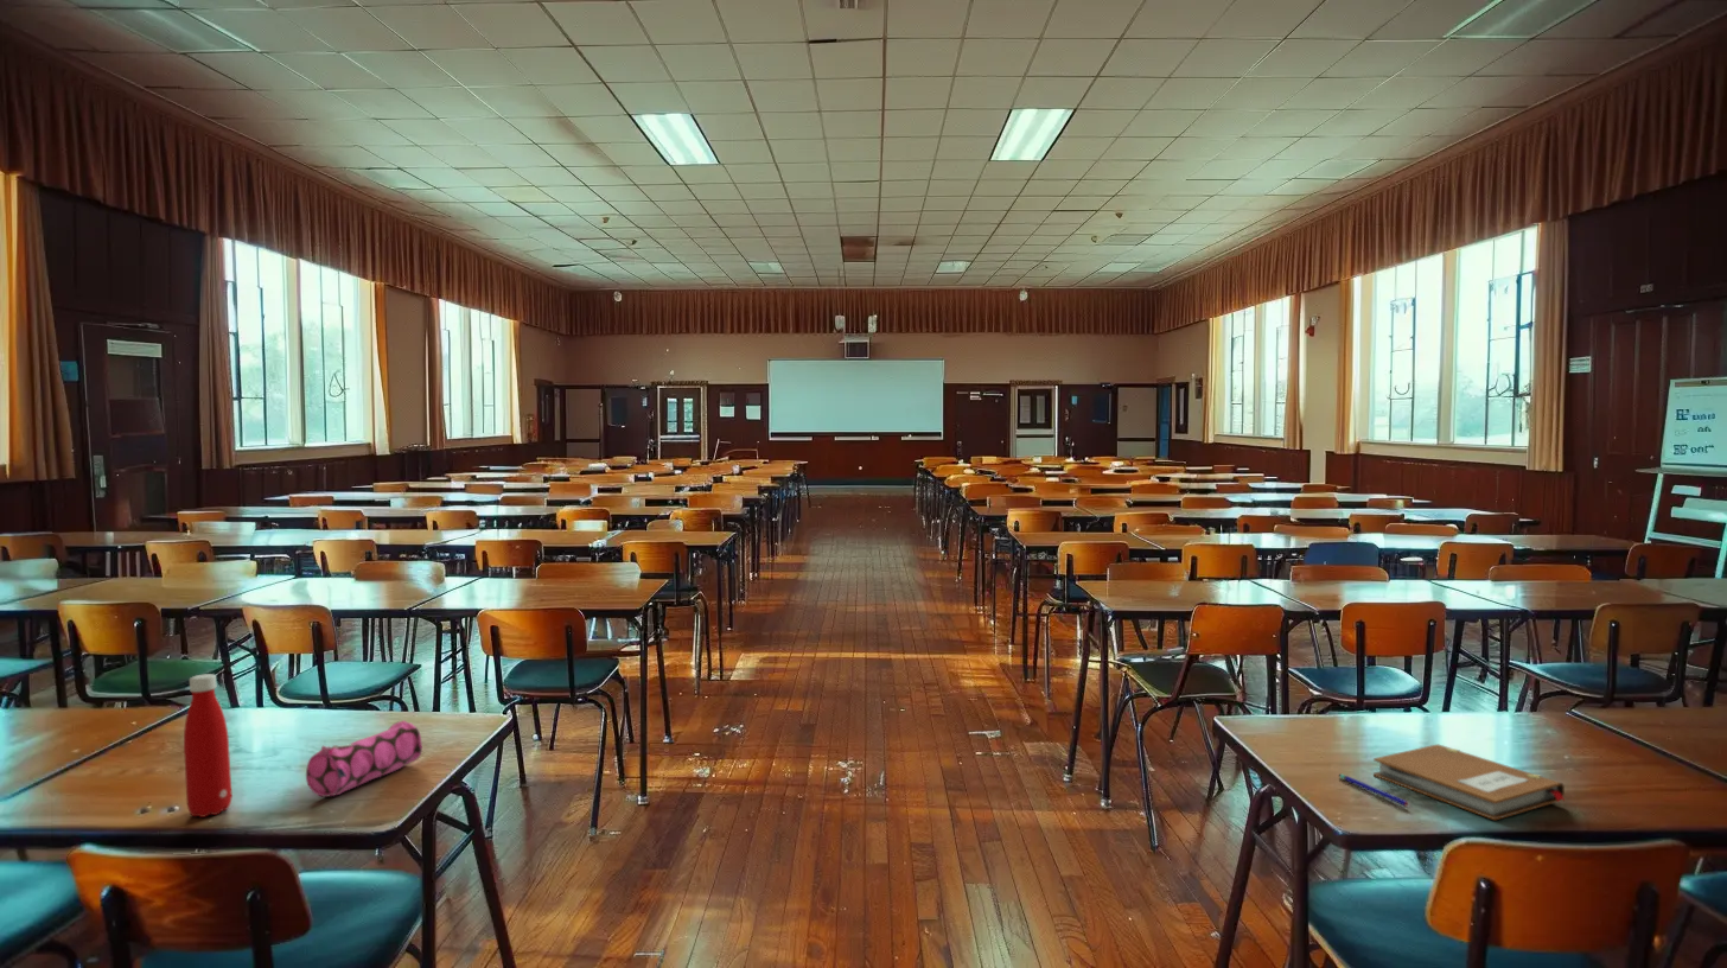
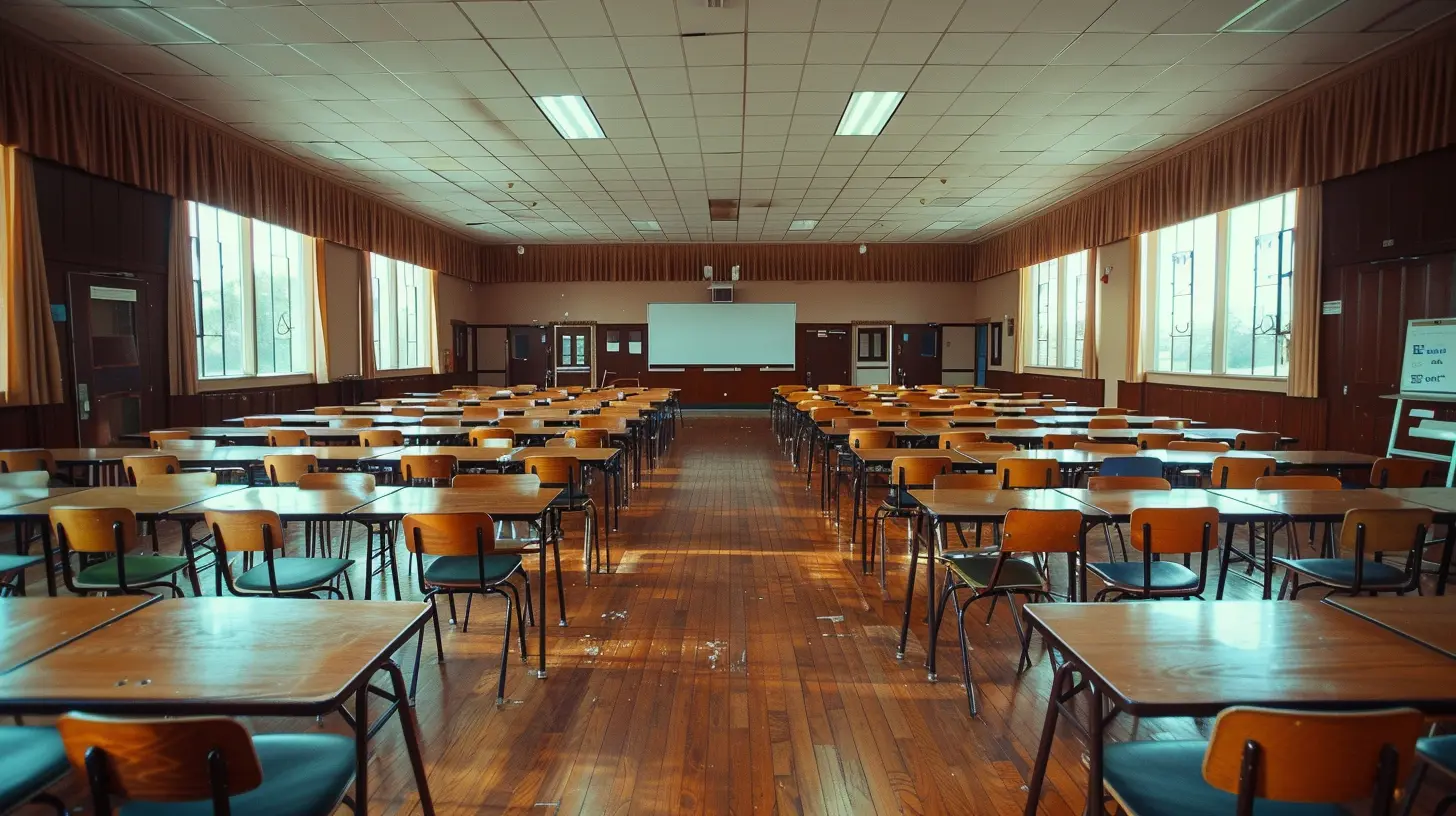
- notebook (1468, 779)
- pencil case (368, 754)
- bottle (206, 744)
- pen (1371, 789)
